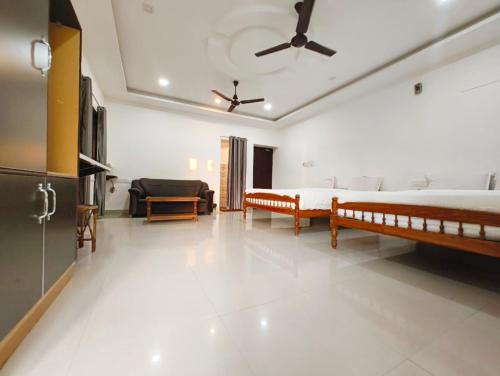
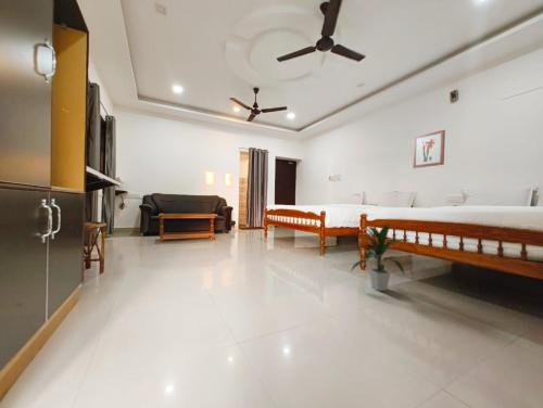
+ indoor plant (377, 254)
+ wall art (428, 150)
